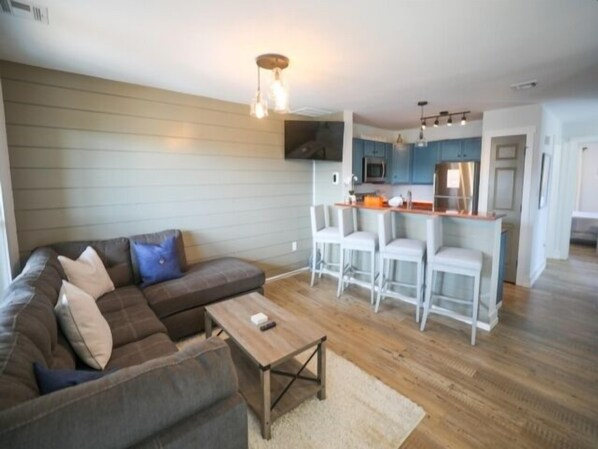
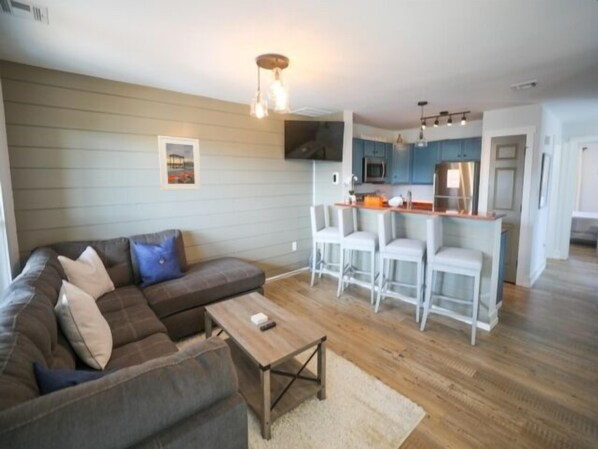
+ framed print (180, 164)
